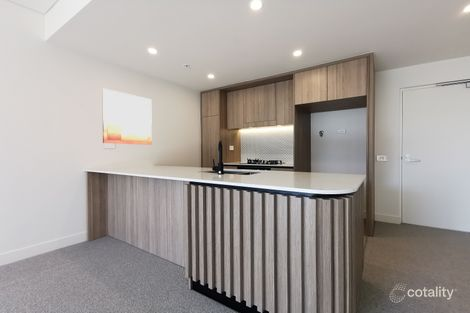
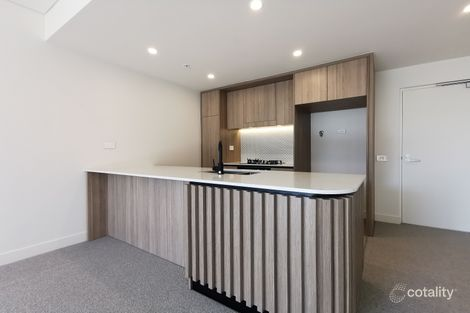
- wall art (129, 119)
